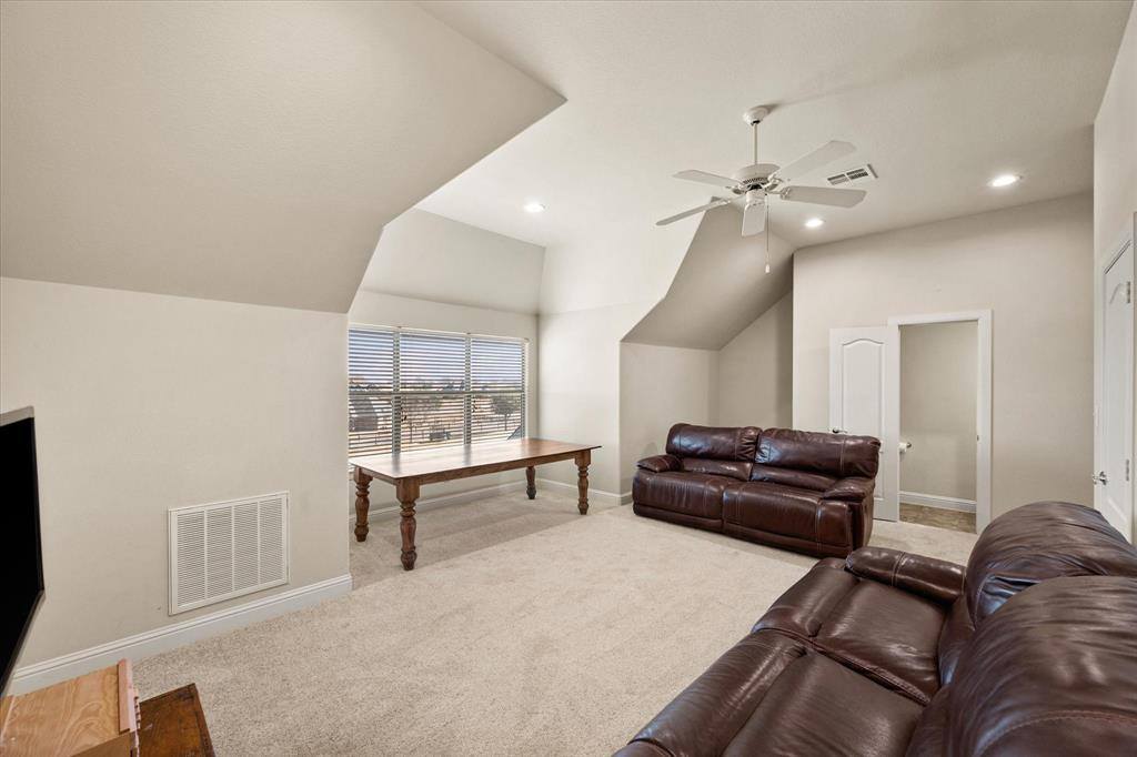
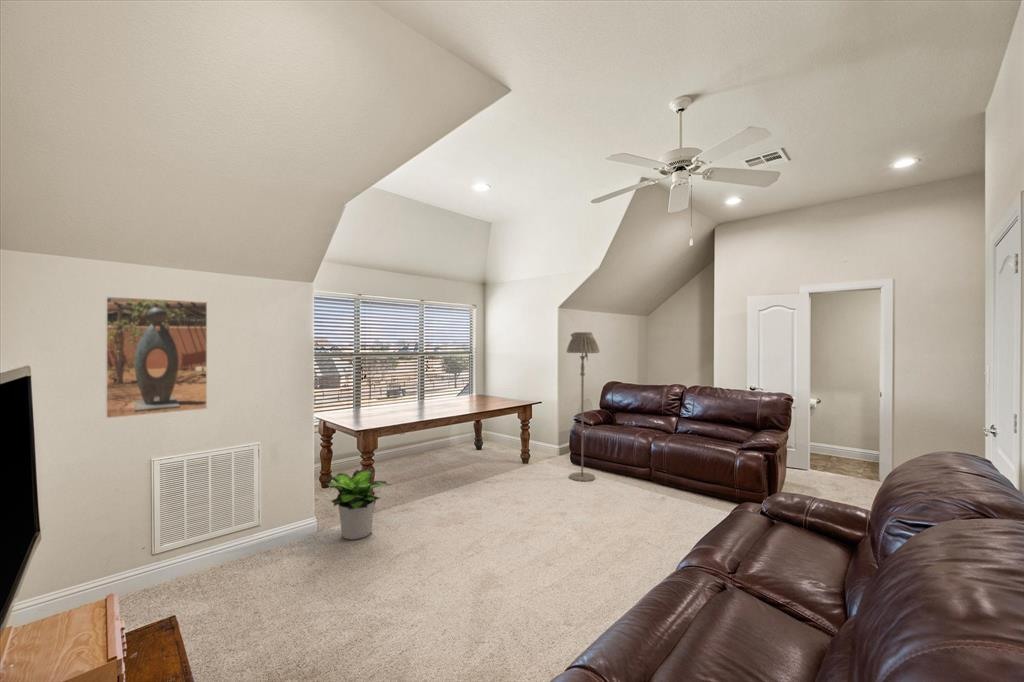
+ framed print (159, 356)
+ floor lamp (582, 404)
+ potted plant (357, 504)
